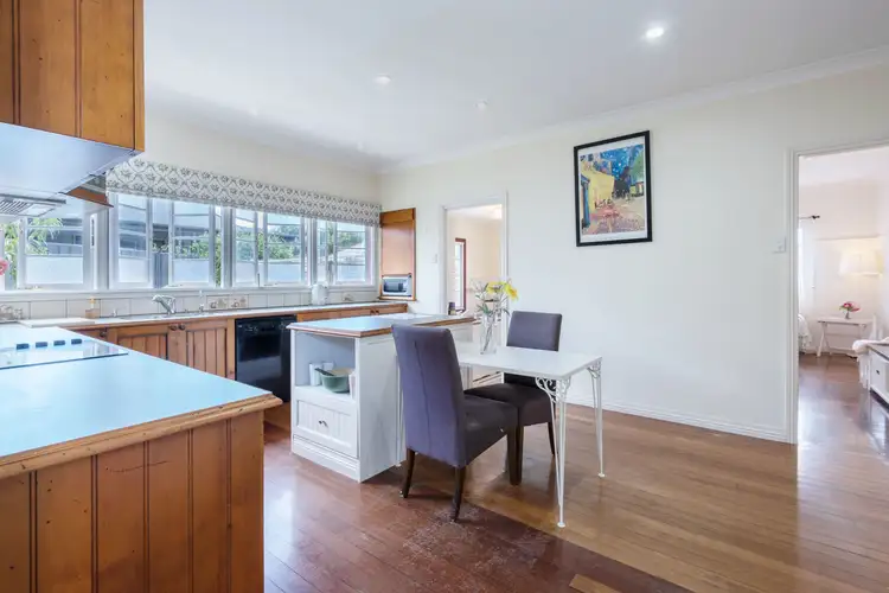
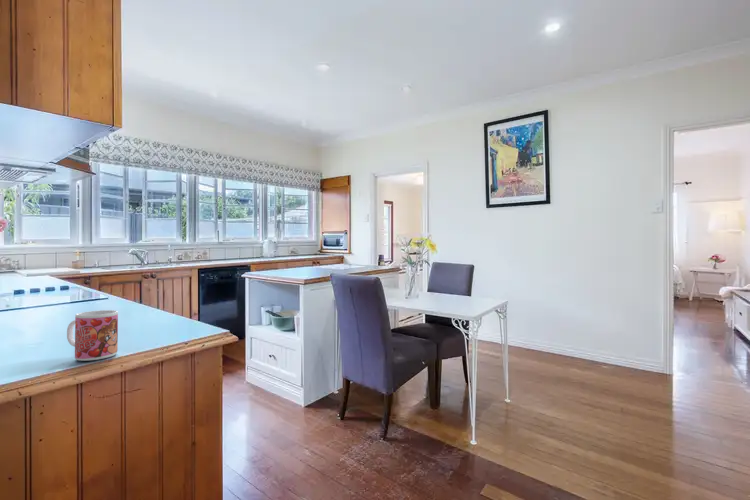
+ mug (91, 333)
